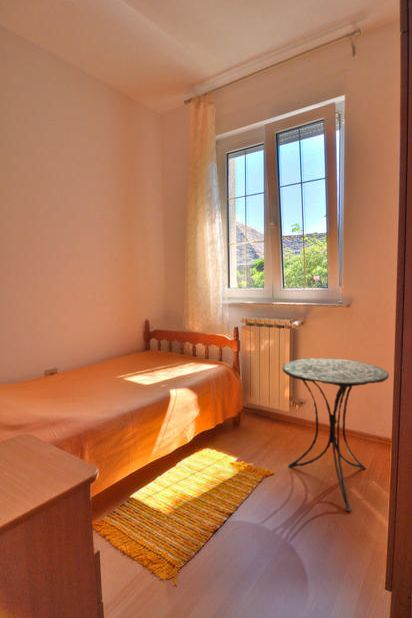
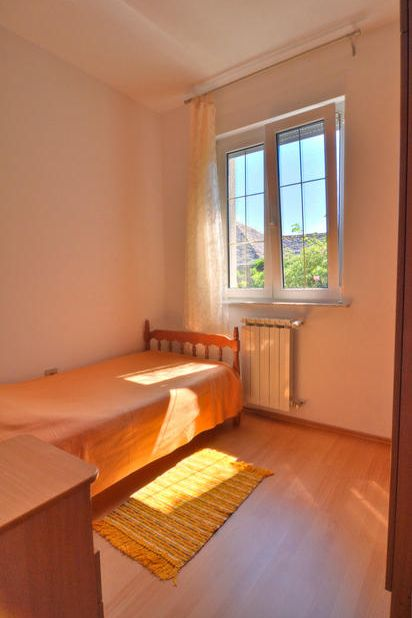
- side table (332, 424)
